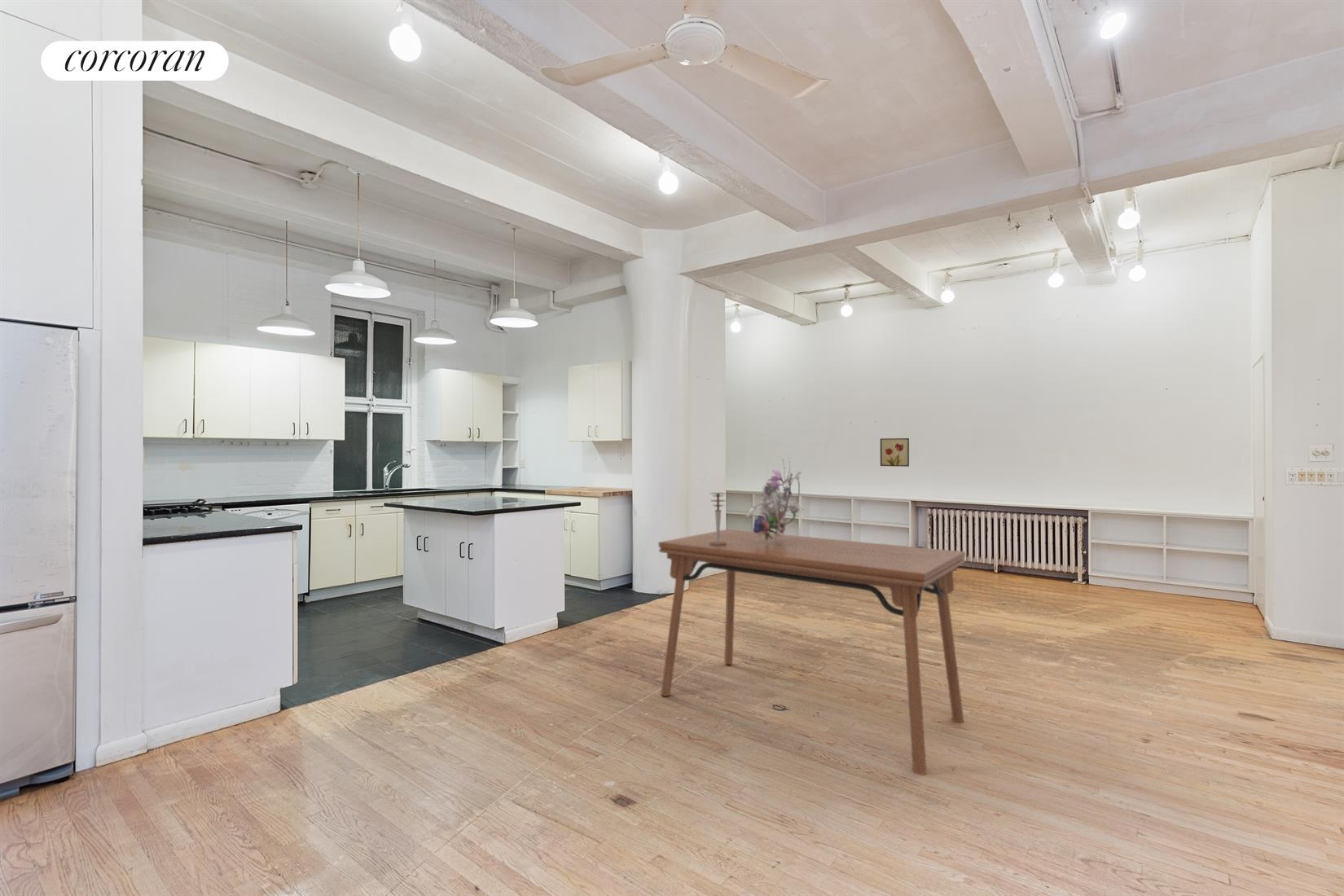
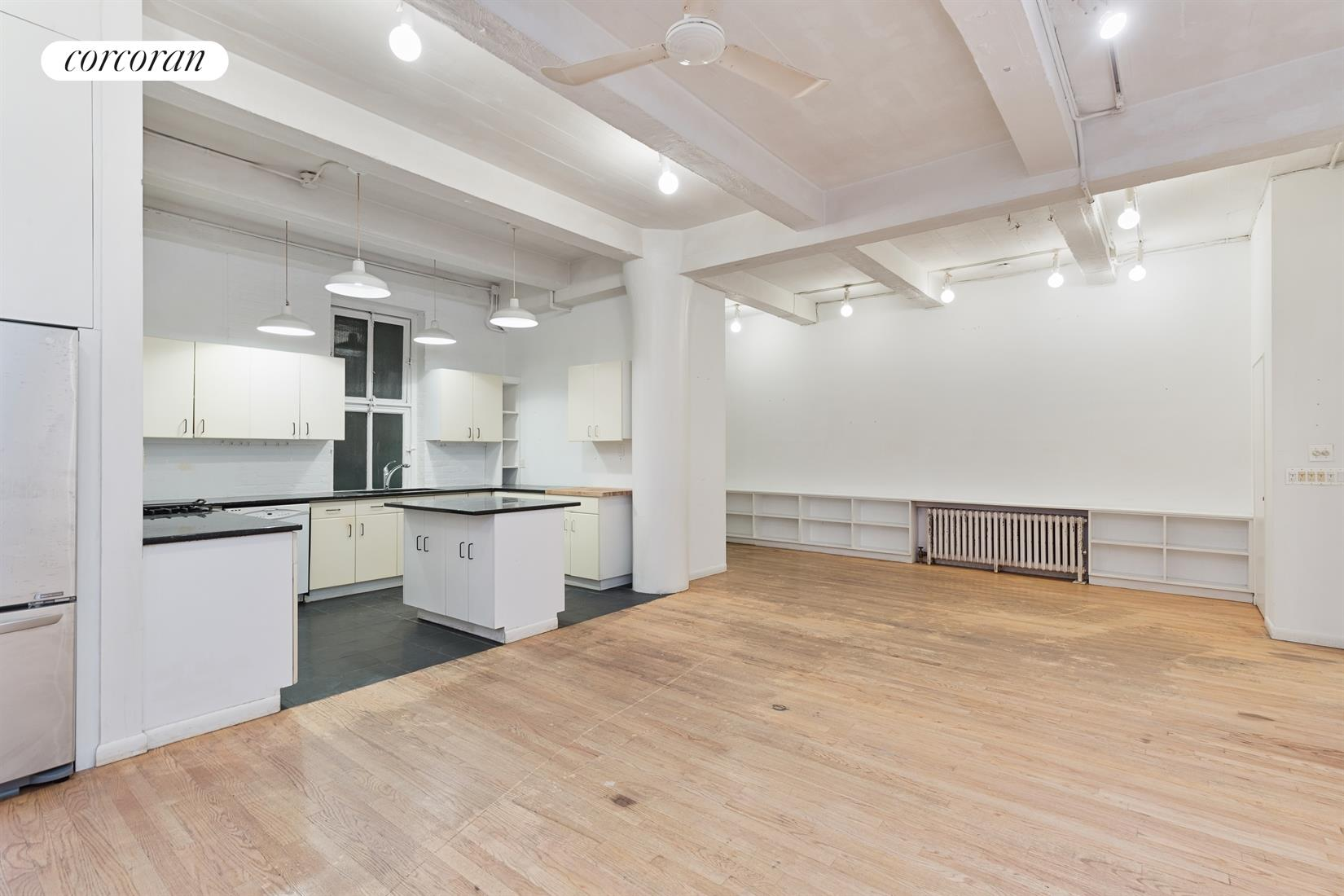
- candlestick (718, 511)
- wall art (894, 452)
- dining table (809, 582)
- bouquet (783, 496)
